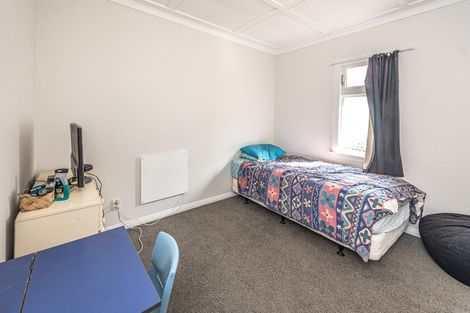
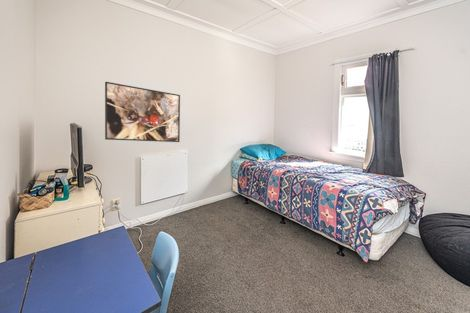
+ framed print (146, 115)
